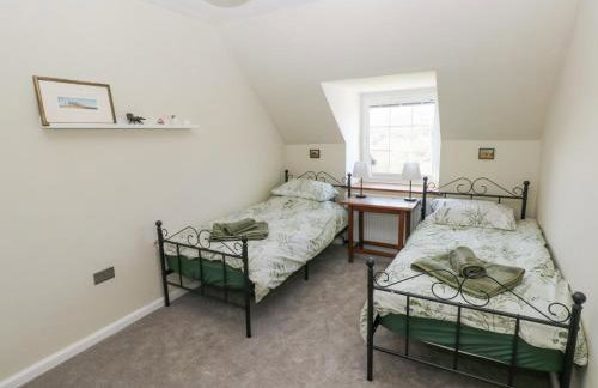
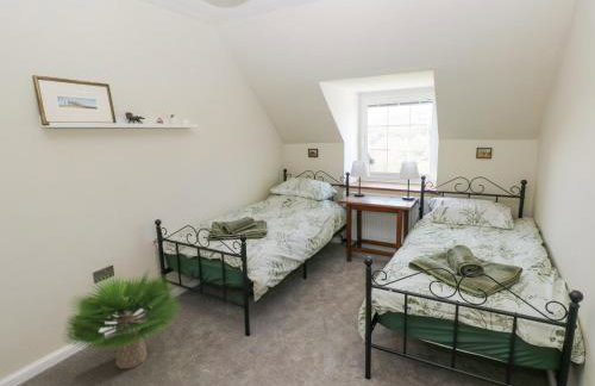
+ potted plant (125, 317)
